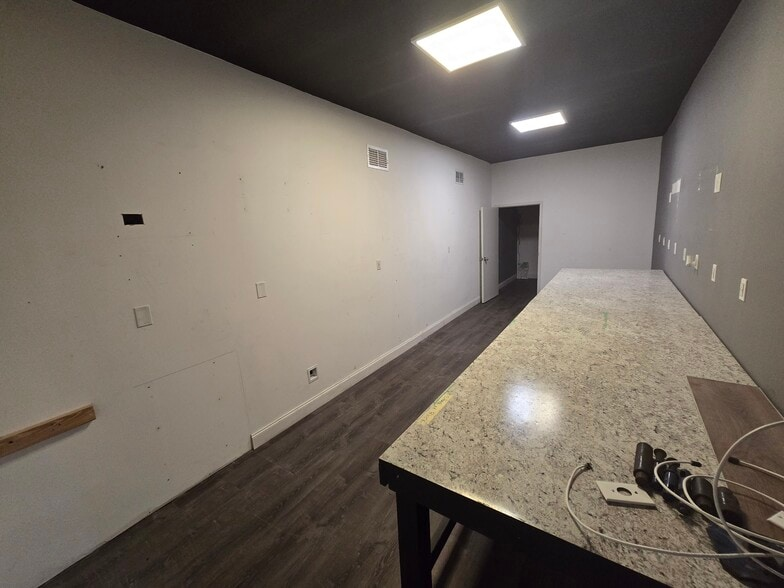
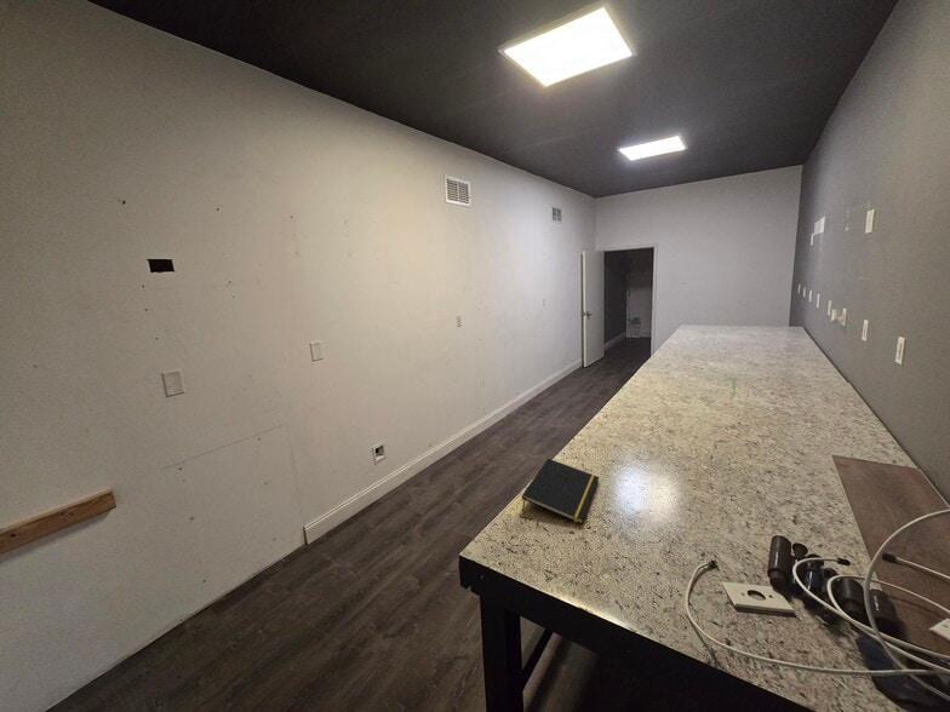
+ notepad (562, 487)
